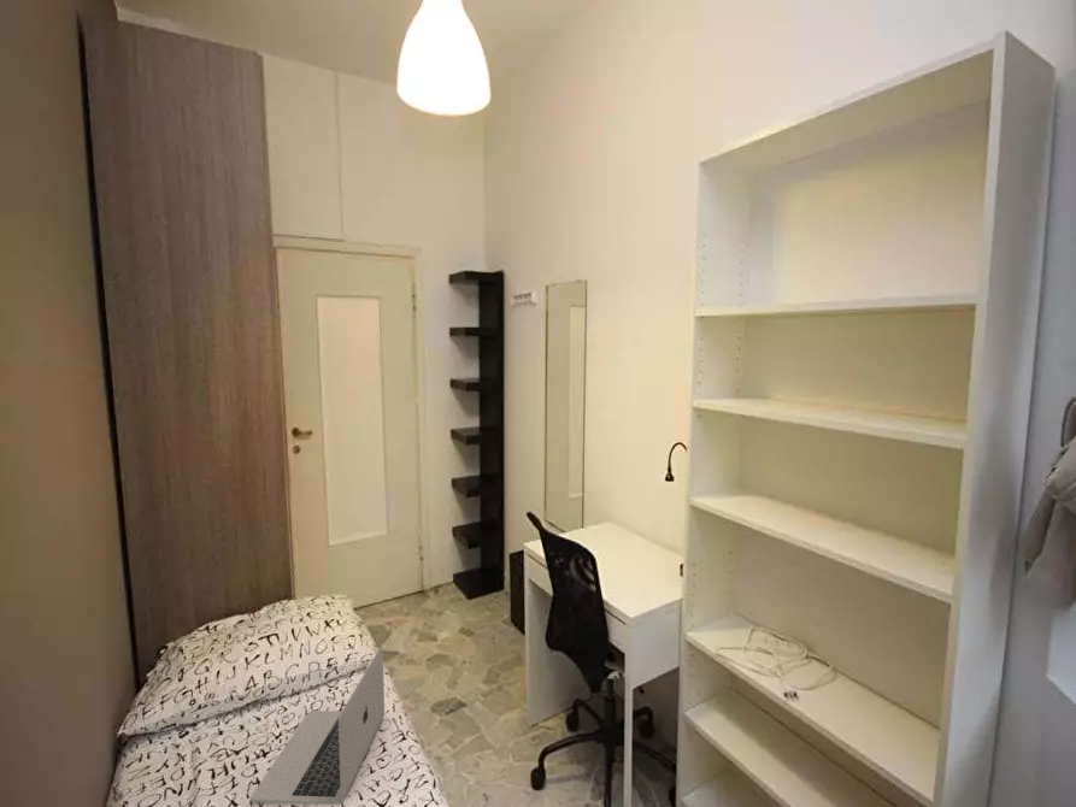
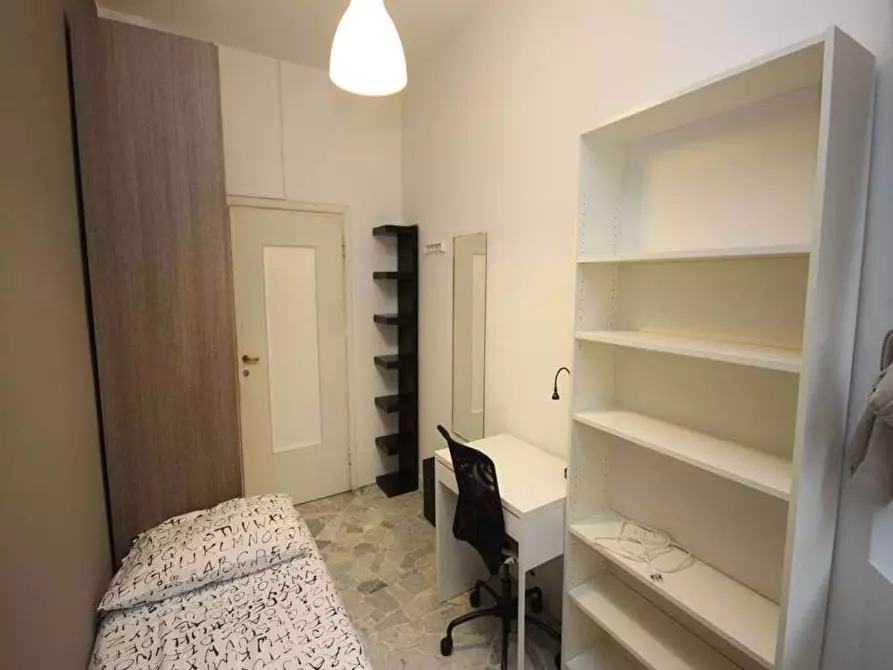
- laptop (323, 715)
